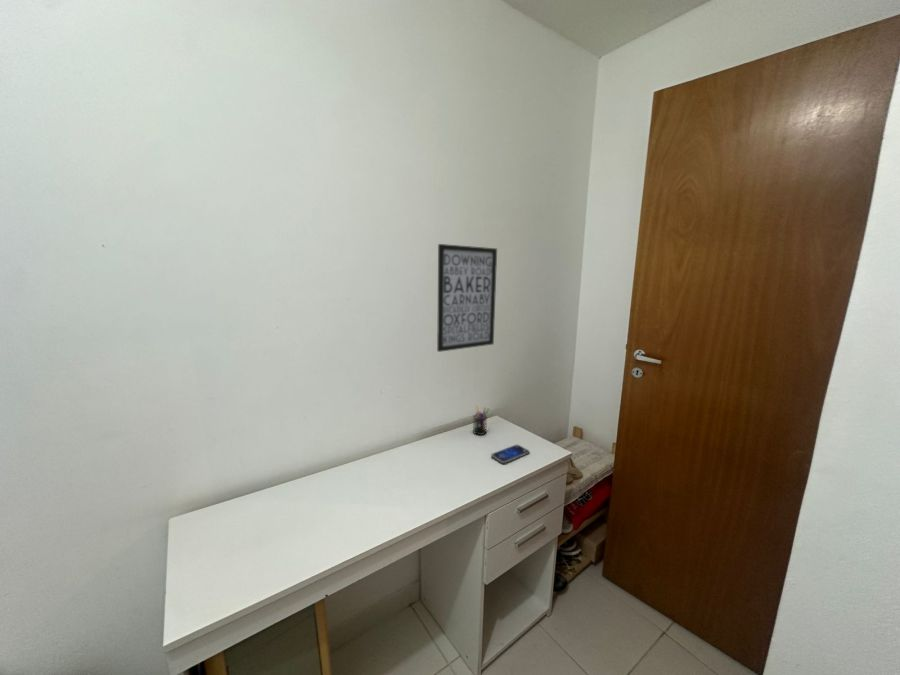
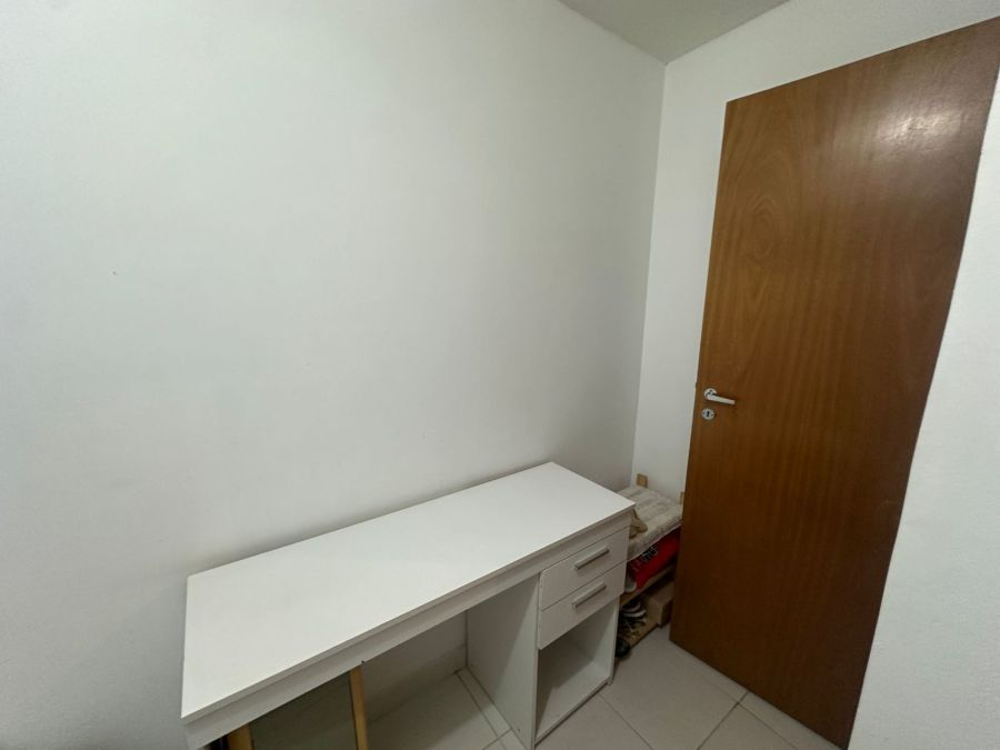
- wall art (468, 298)
- pen holder (481, 418)
- smartphone (510, 453)
